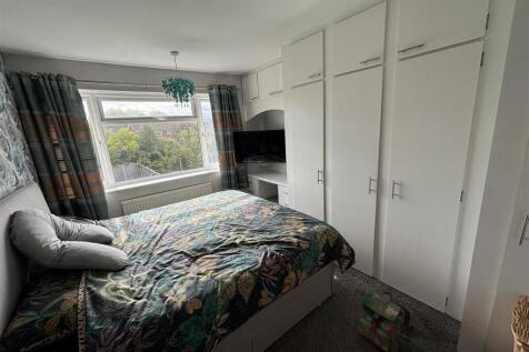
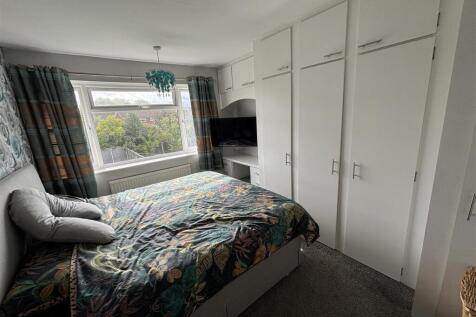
- backpack (387, 315)
